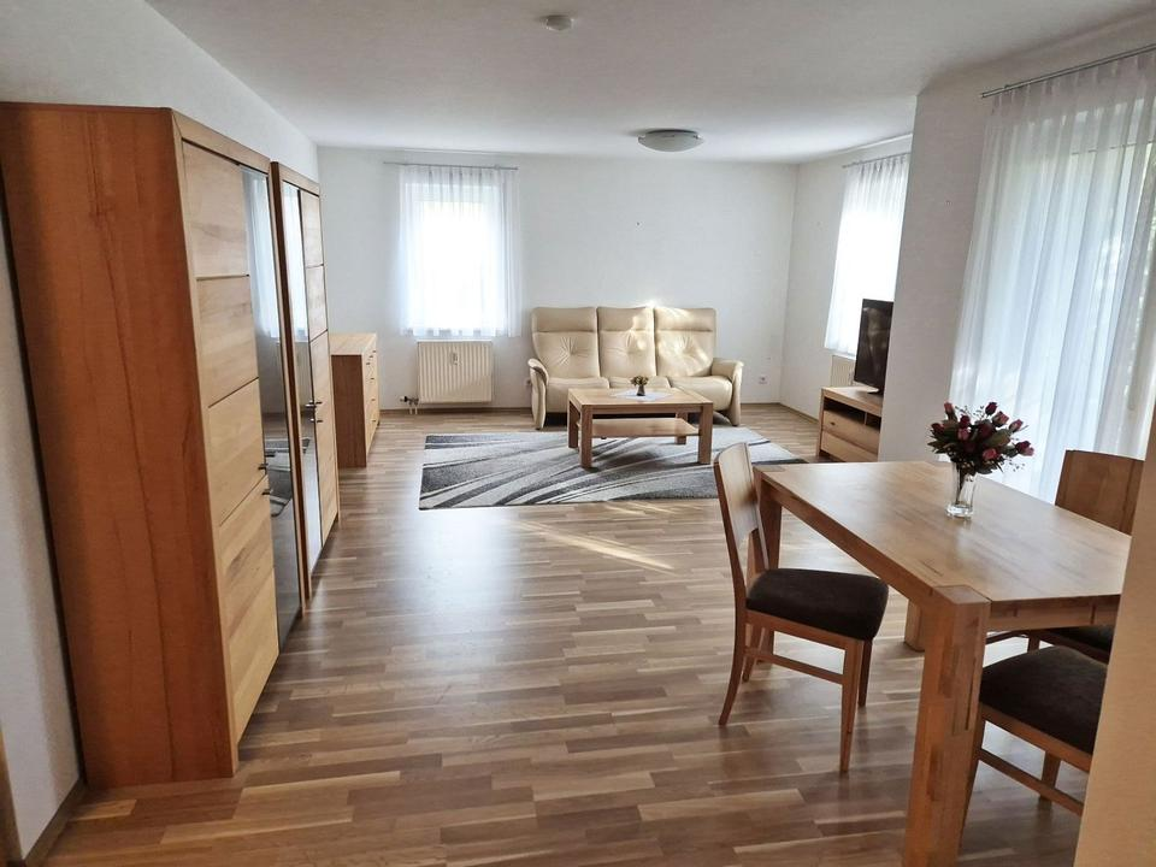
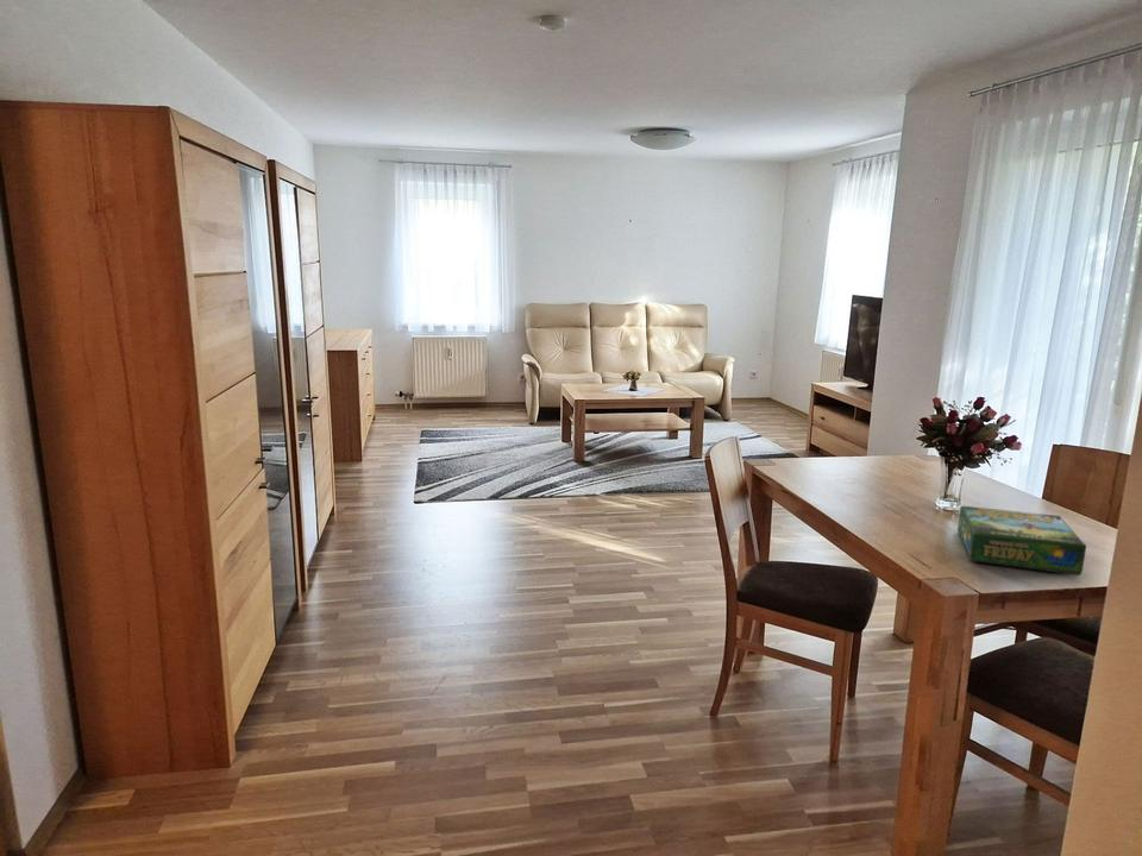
+ board game (1016, 537)
